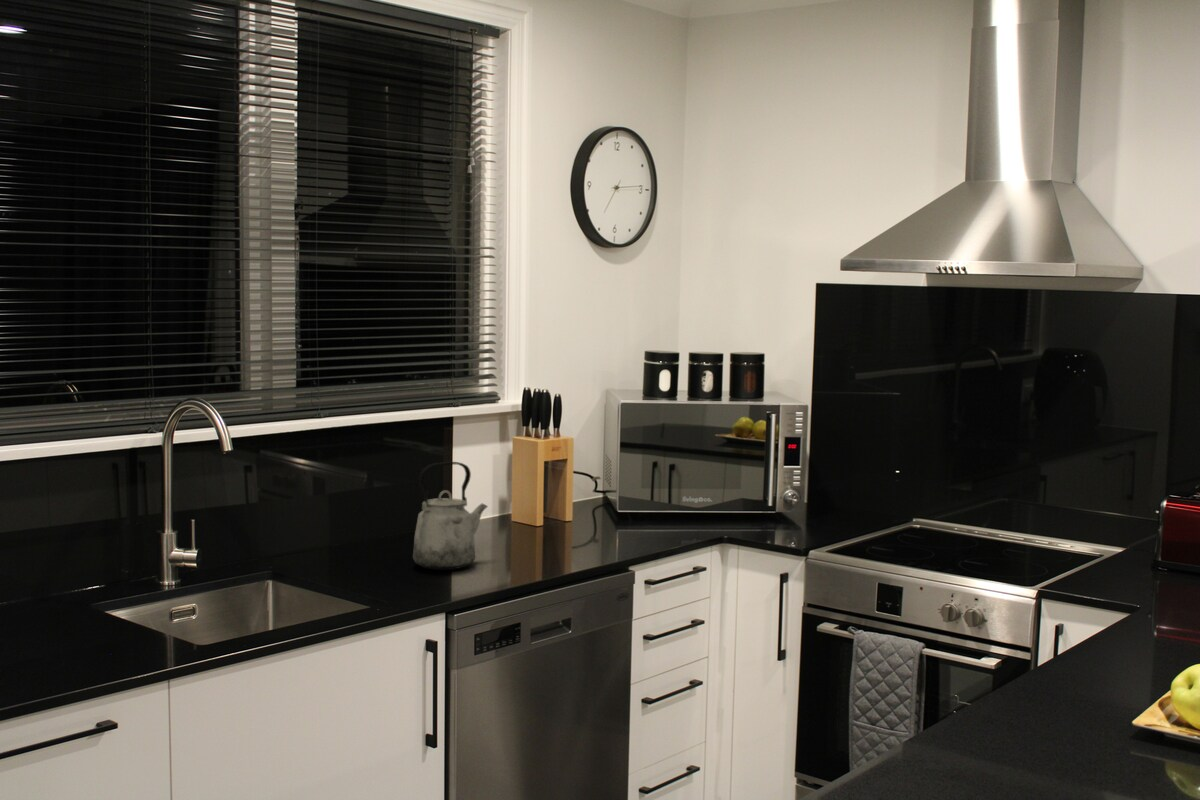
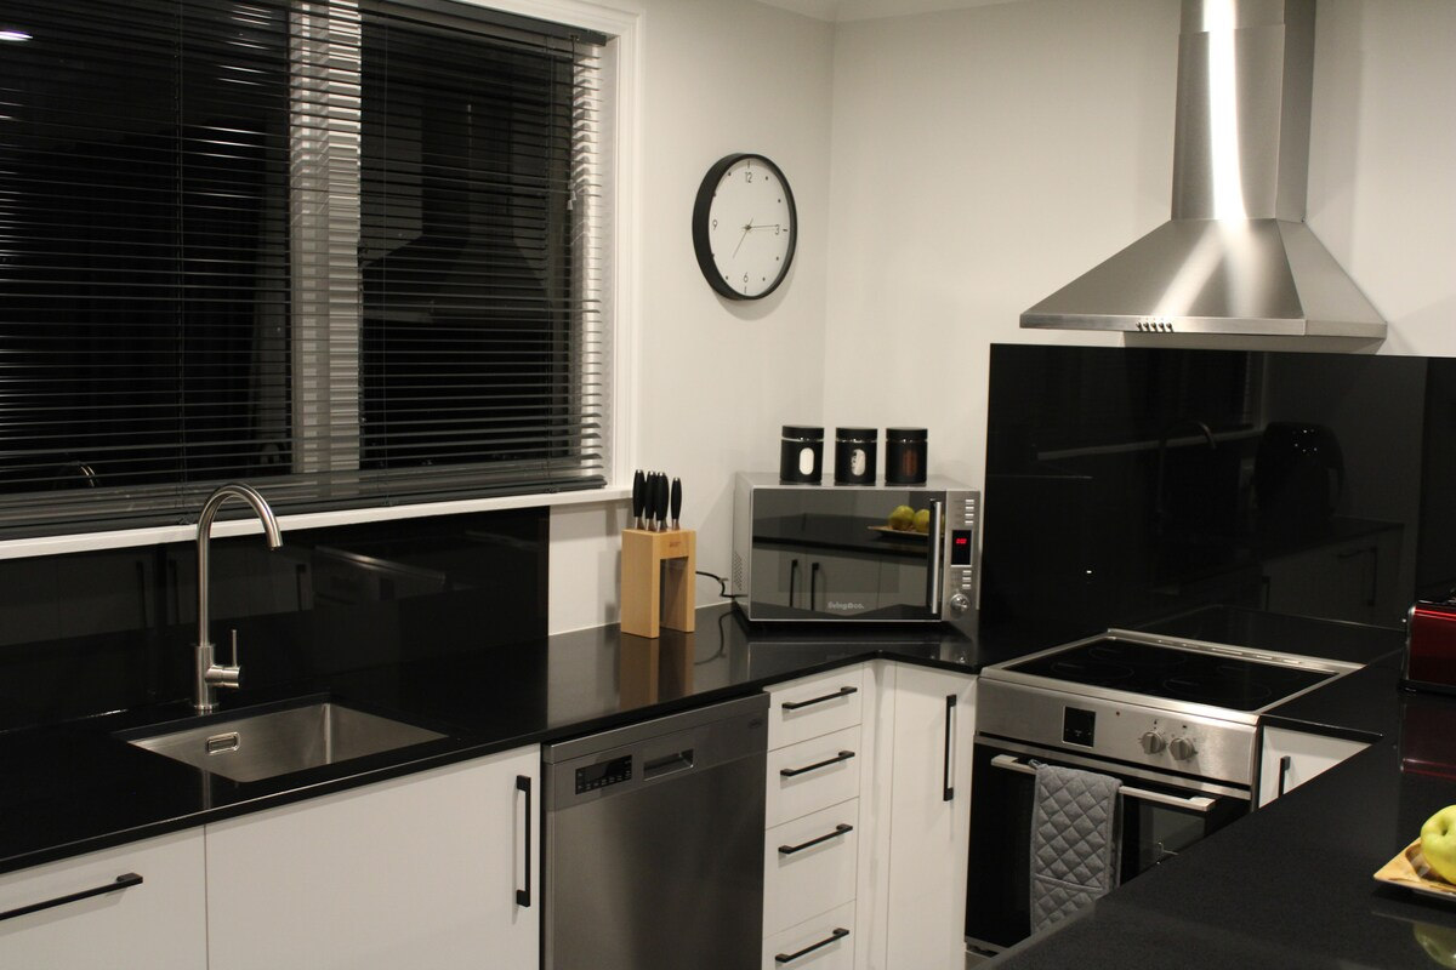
- kettle (454, 513)
